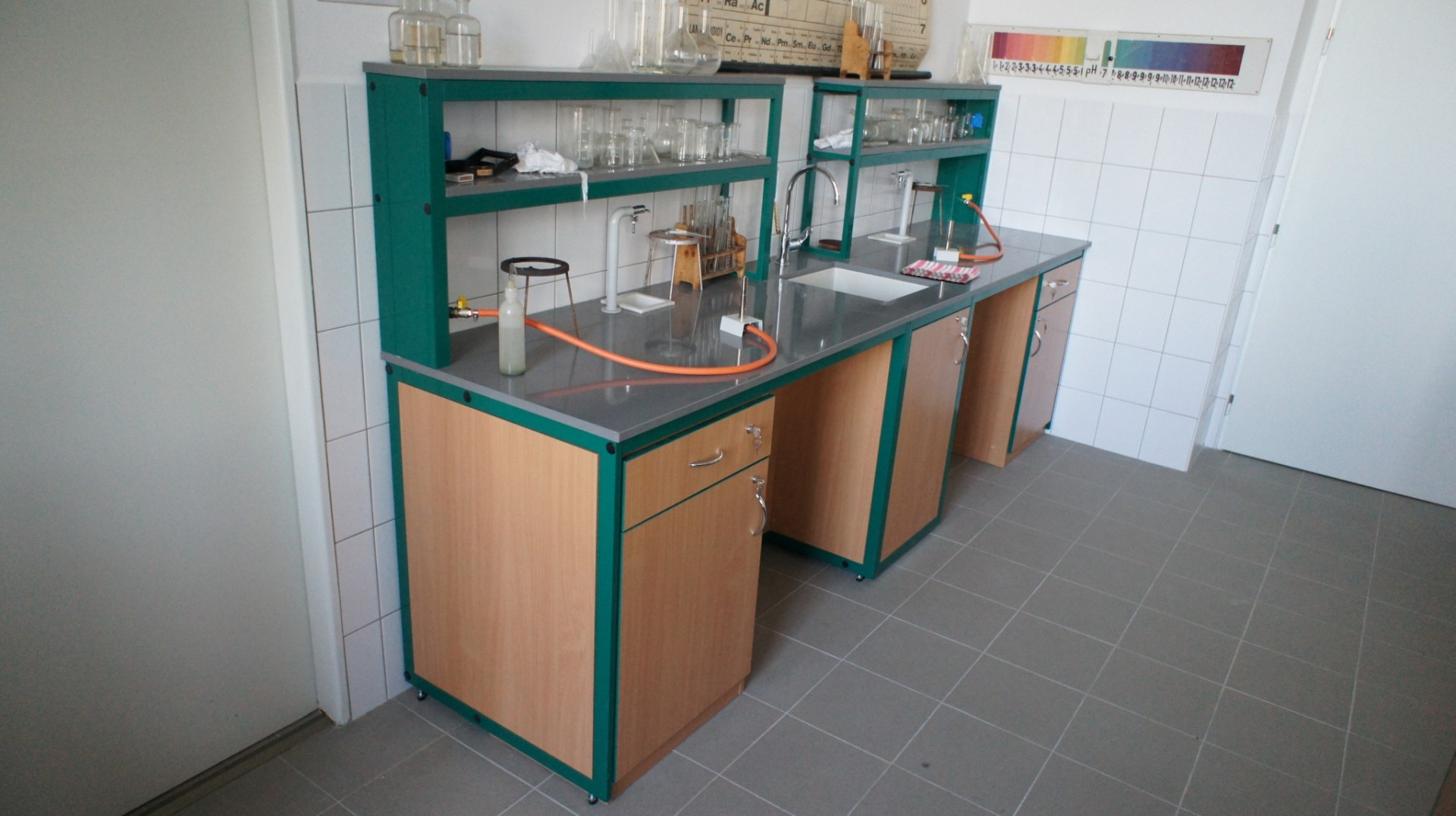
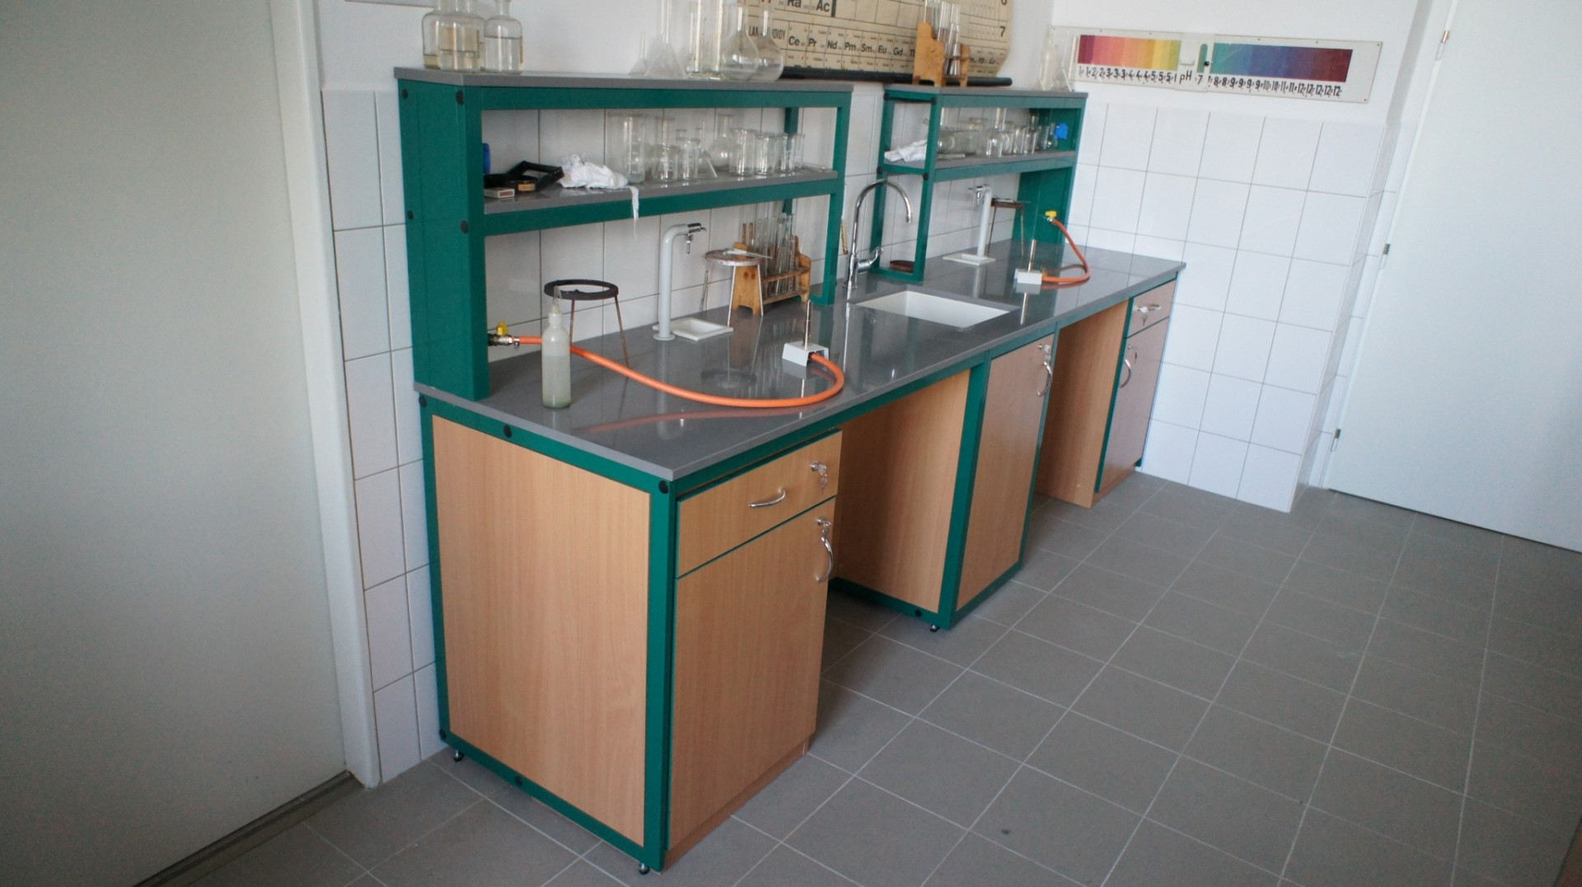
- dish towel (941, 269)
